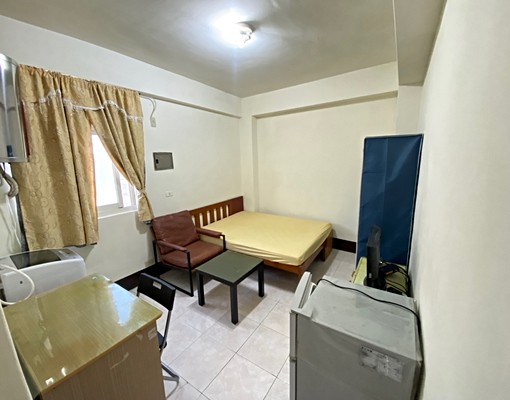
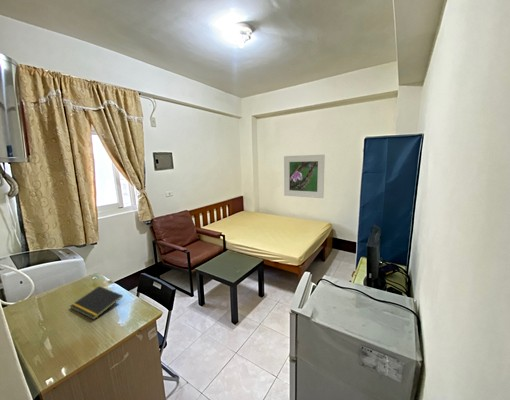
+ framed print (303, 176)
+ notepad (96, 301)
